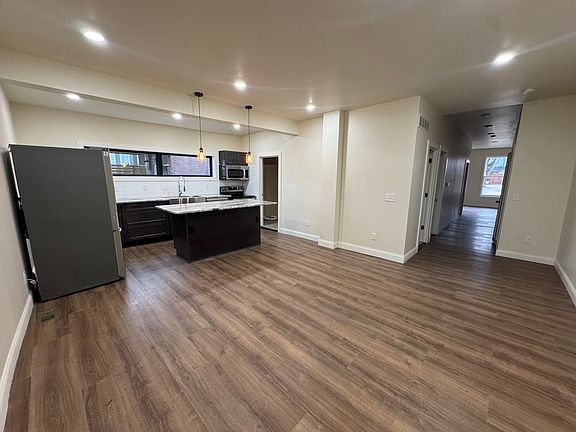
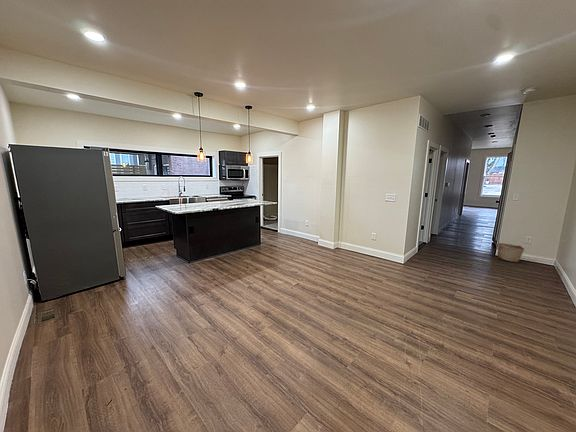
+ basket (509, 251)
